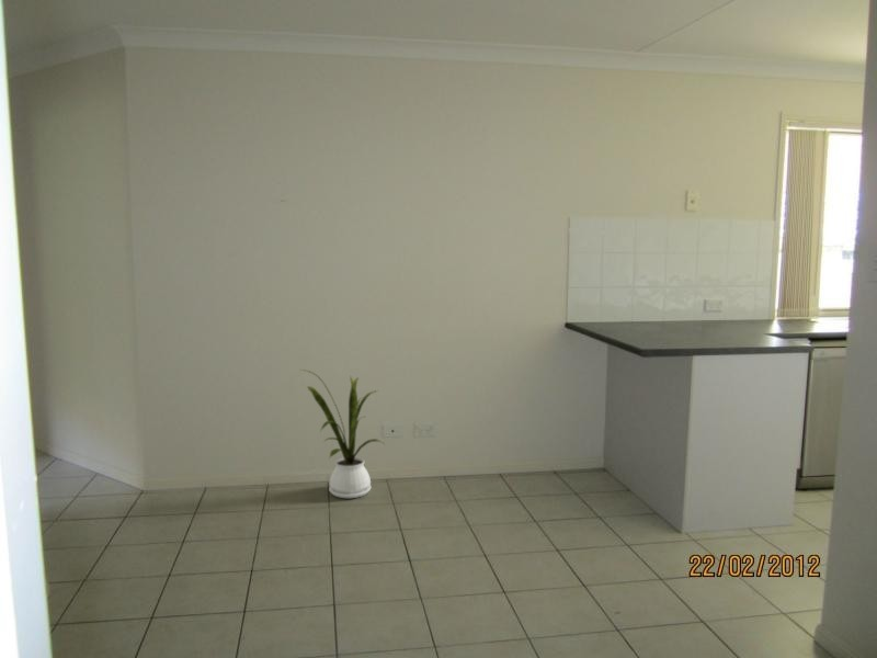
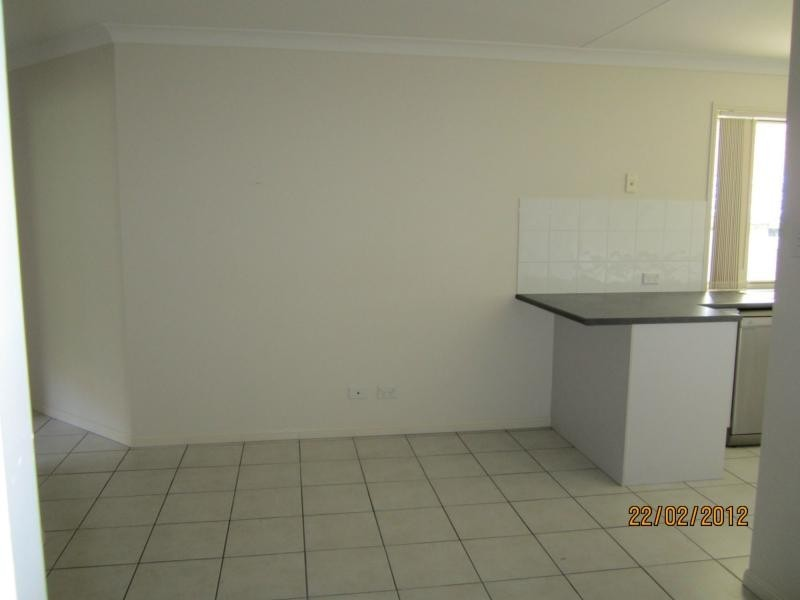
- house plant (343, 429)
